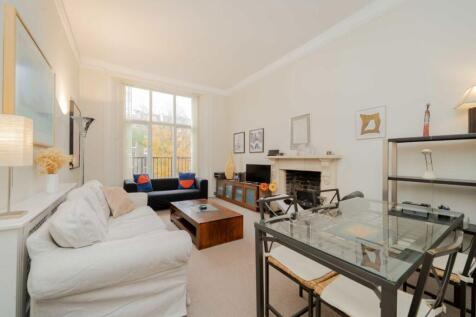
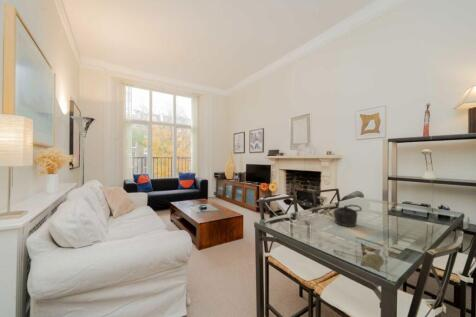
+ soupspoon (356, 255)
+ teapot (346, 215)
